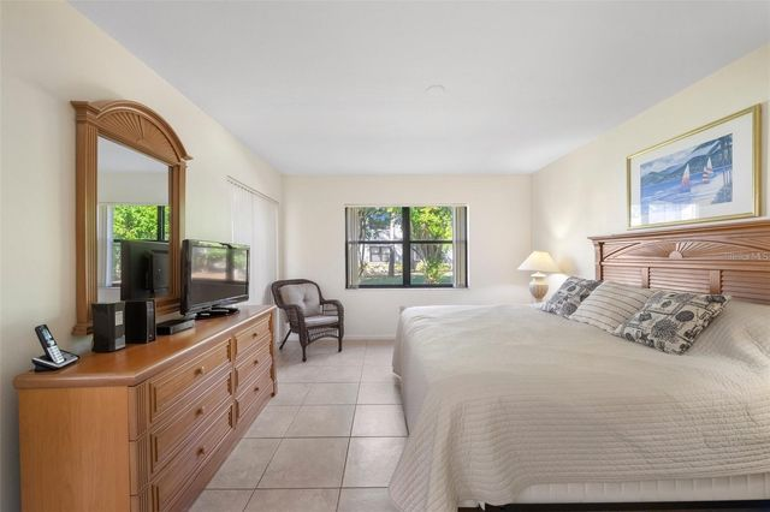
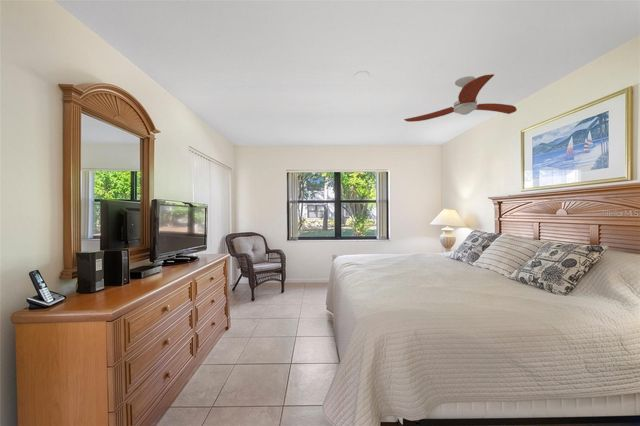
+ ceiling fan (458, 96)
